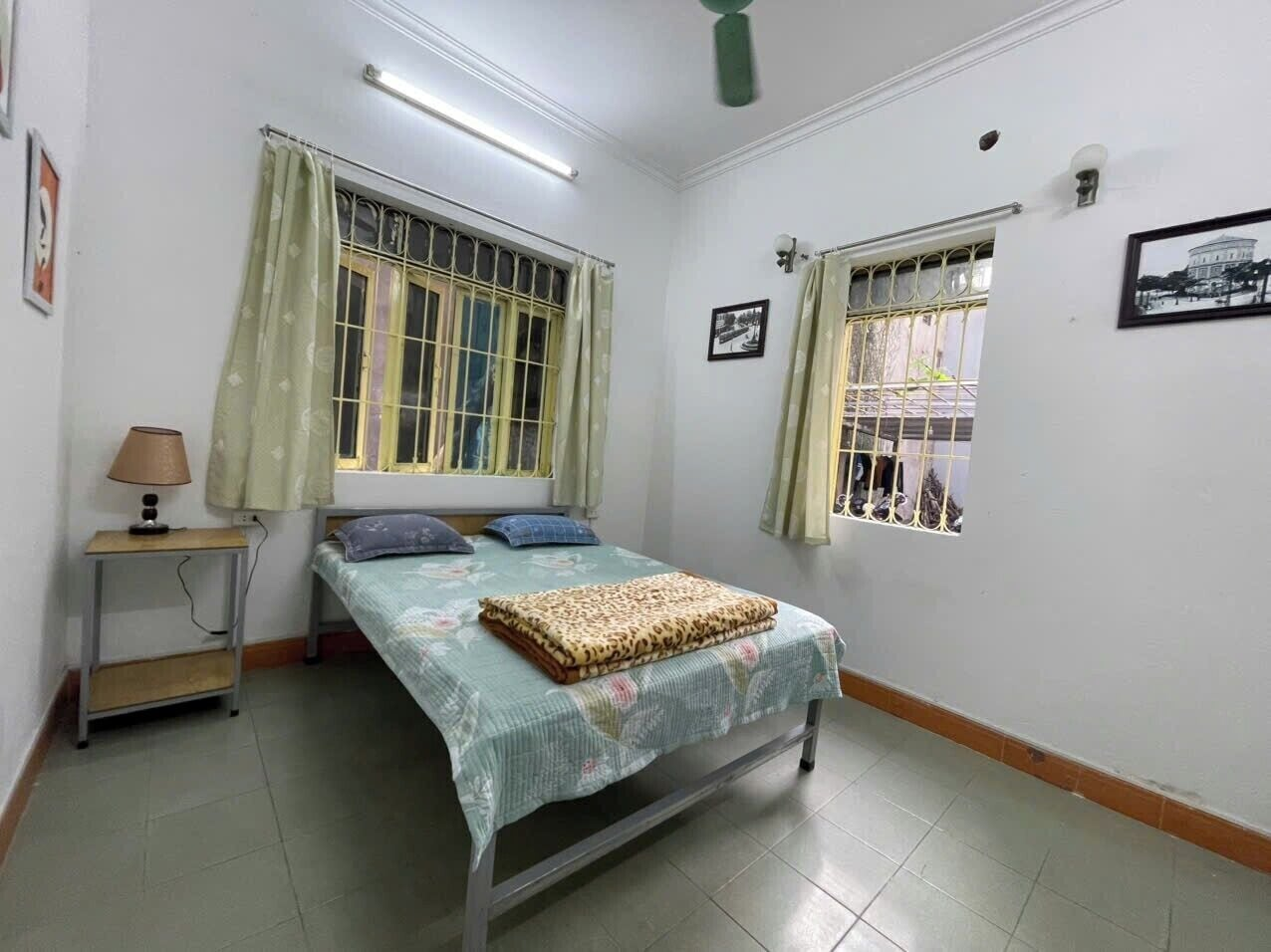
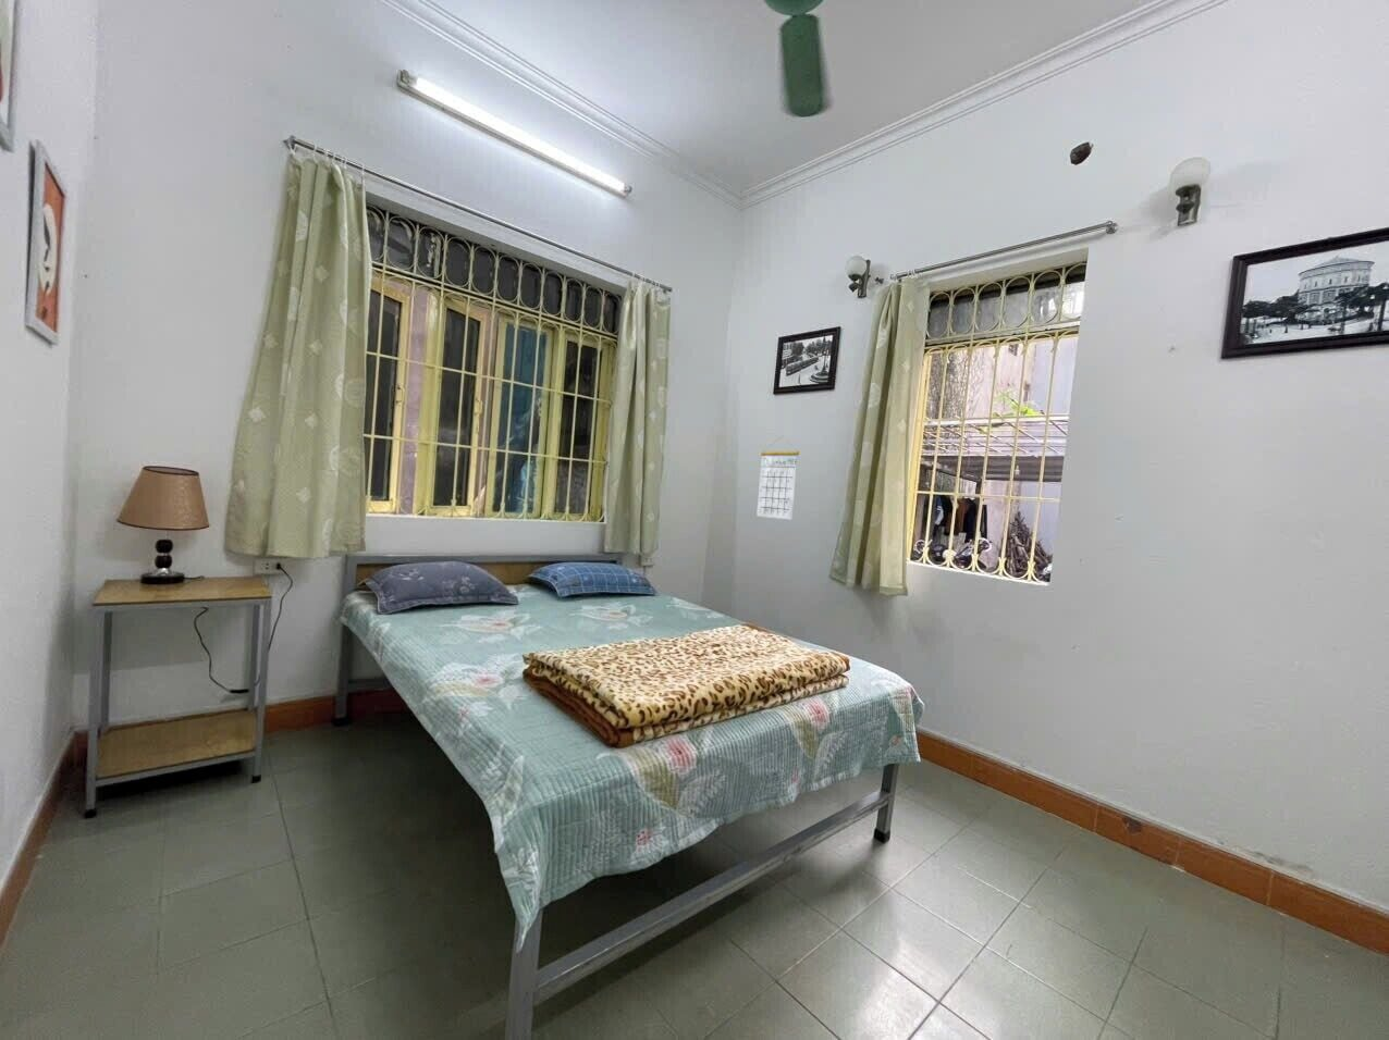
+ calendar (777, 476)
